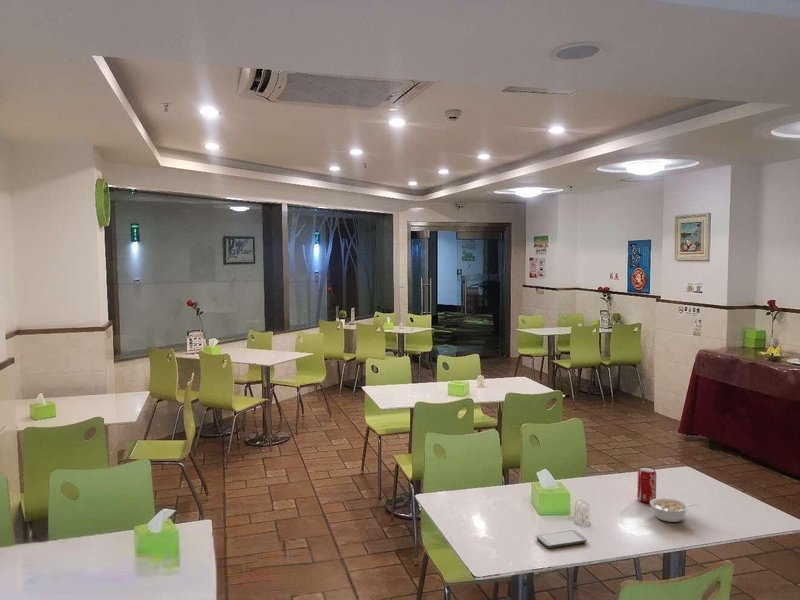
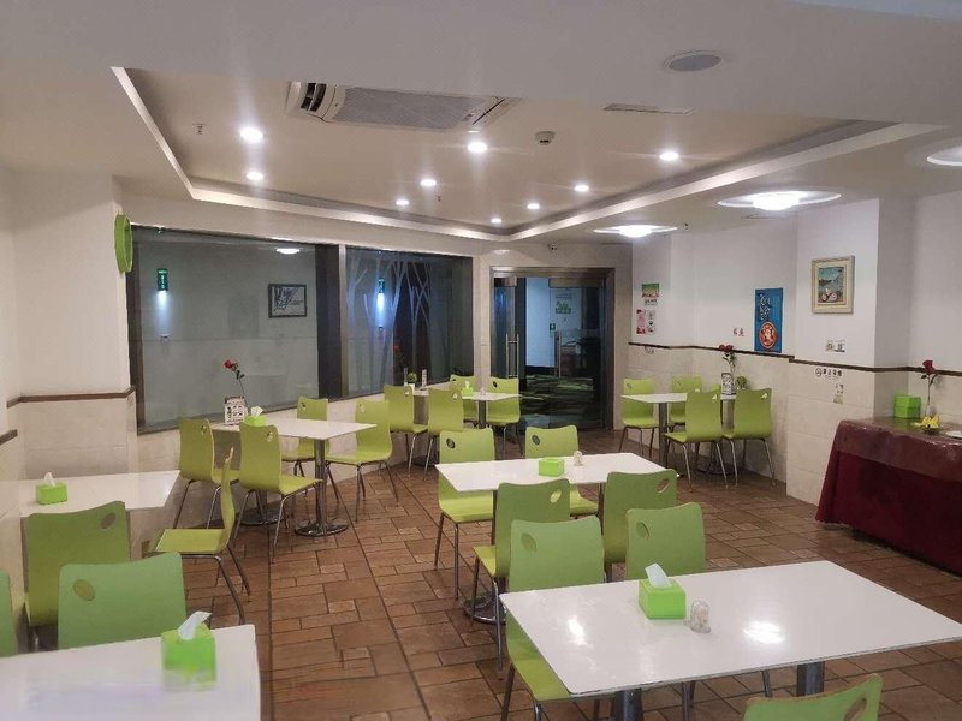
- legume (670, 509)
- beverage can (646, 484)
- smartphone (561, 539)
